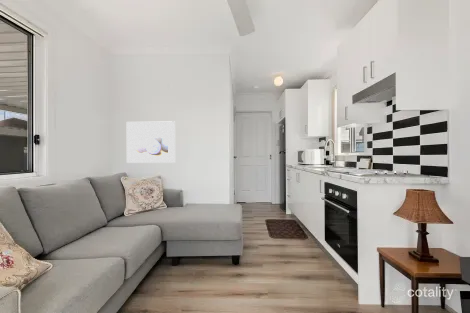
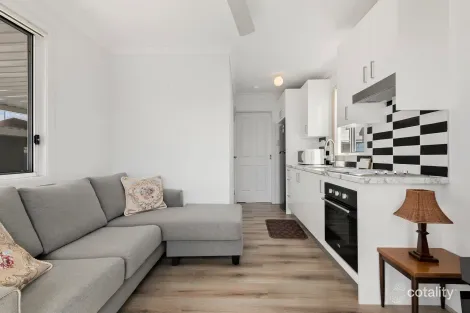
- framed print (150, 142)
